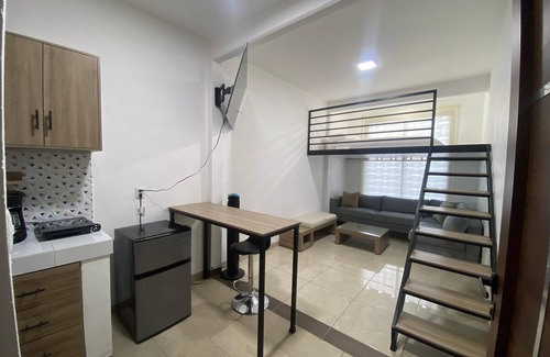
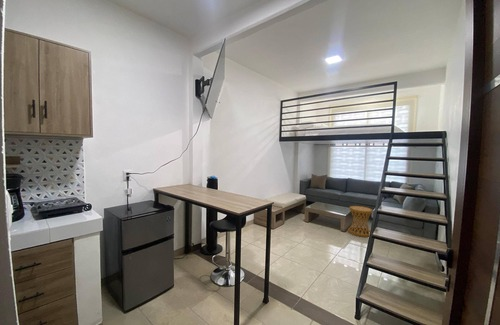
+ side table (360, 220)
